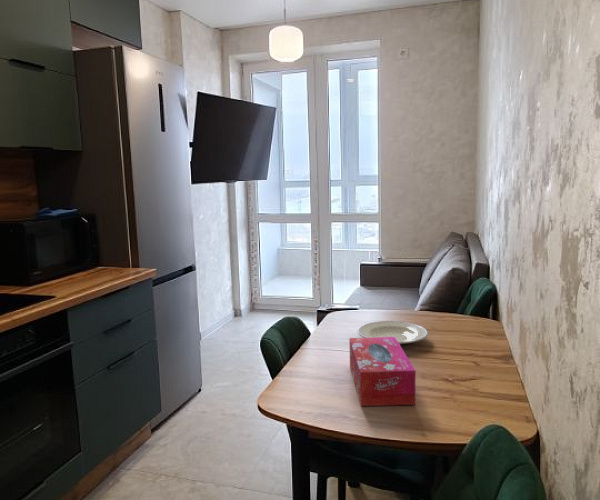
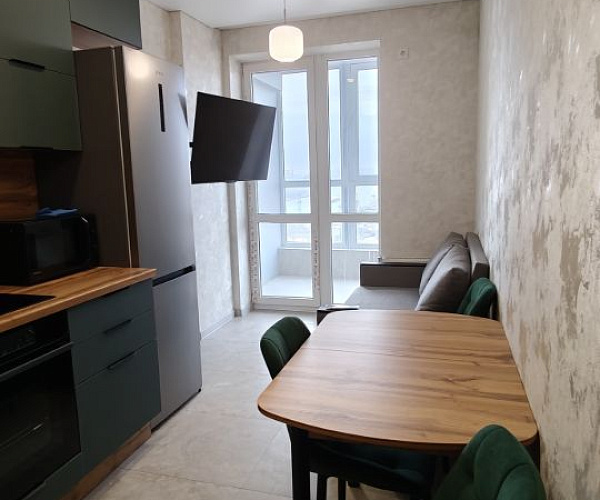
- tissue box (379, 368)
- plate (392, 335)
